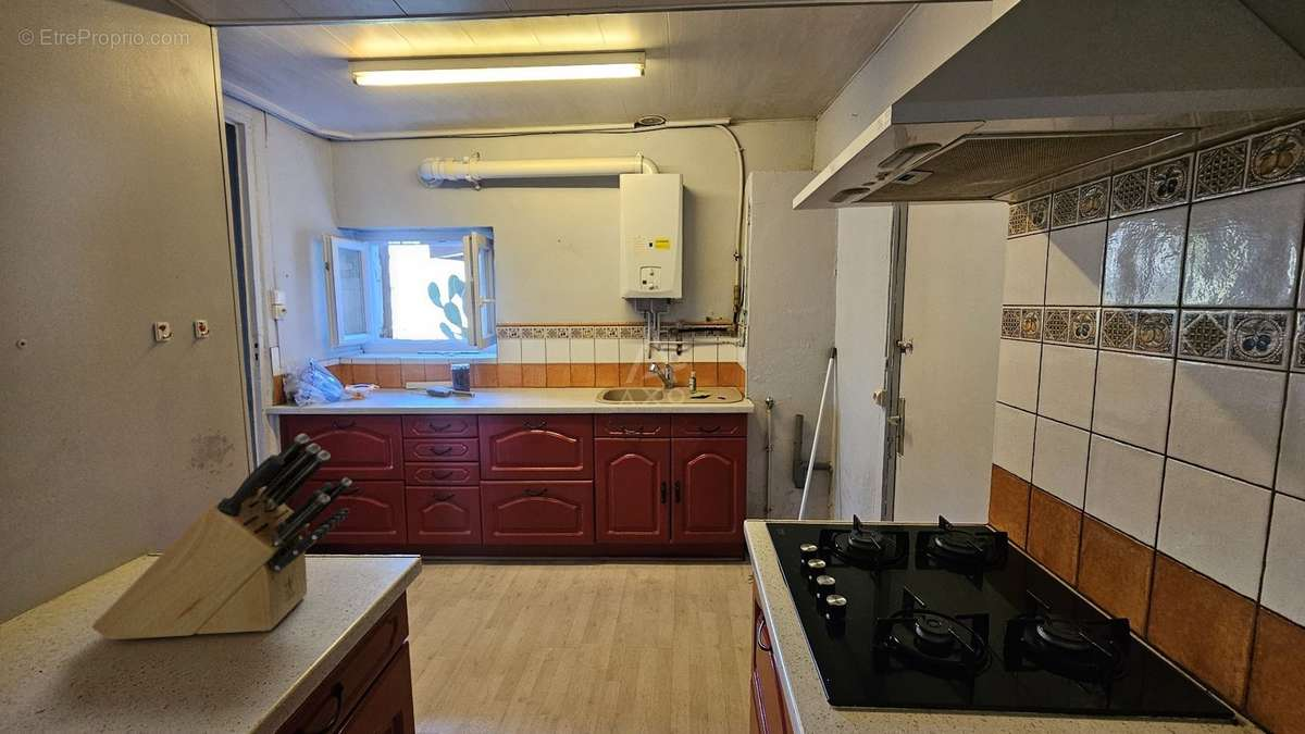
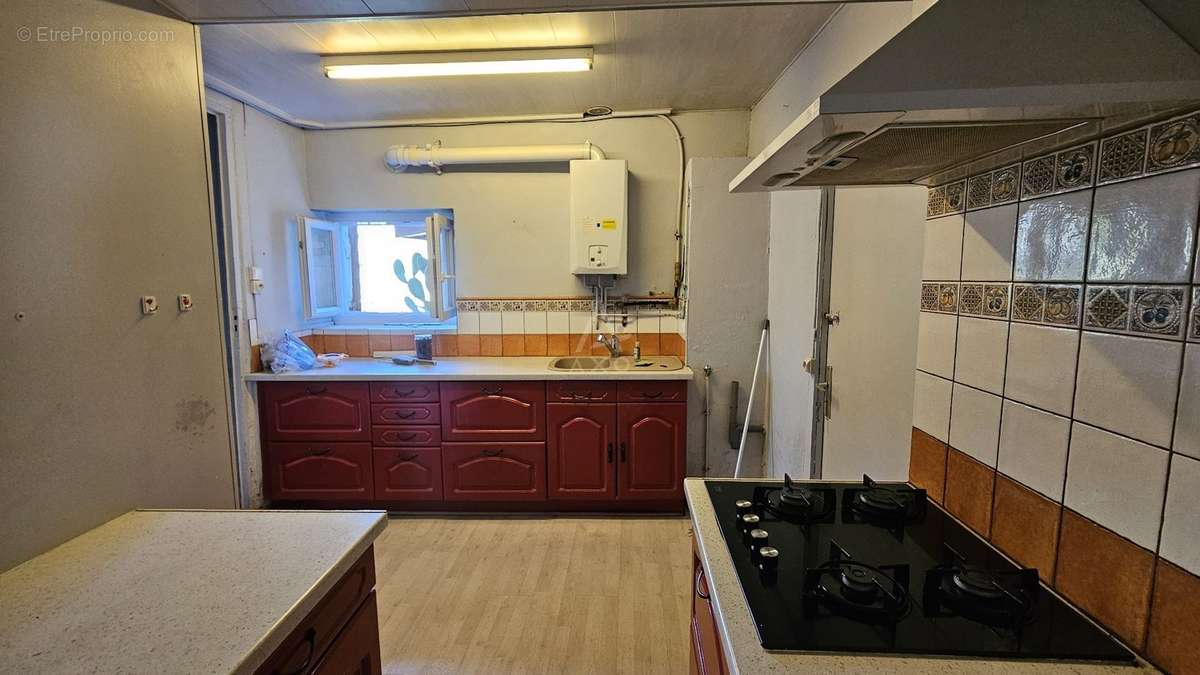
- knife block (231, 530)
